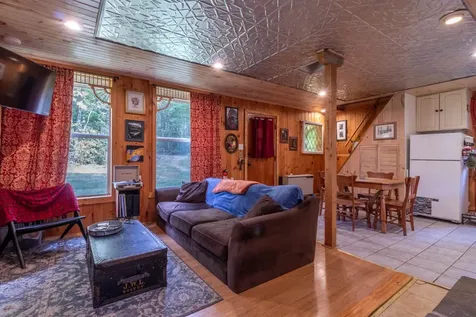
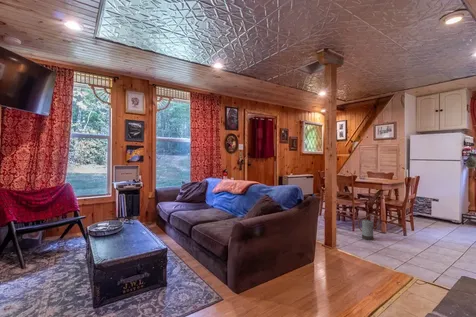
+ watering can (367, 225)
